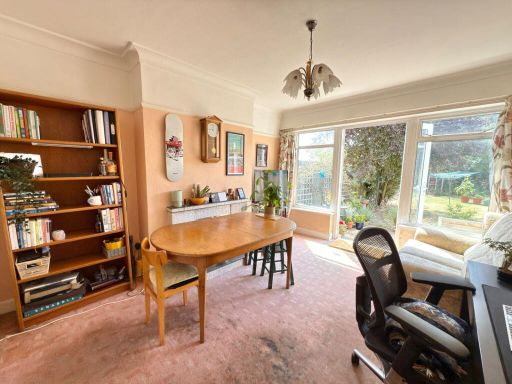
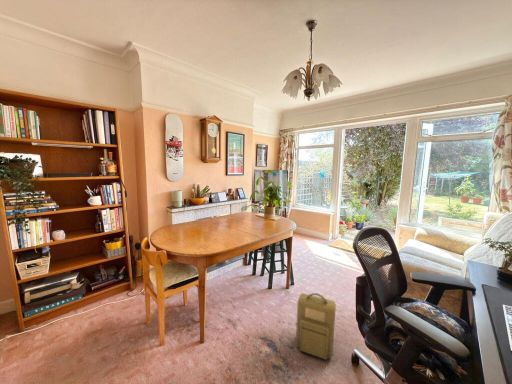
+ backpack (314, 317)
